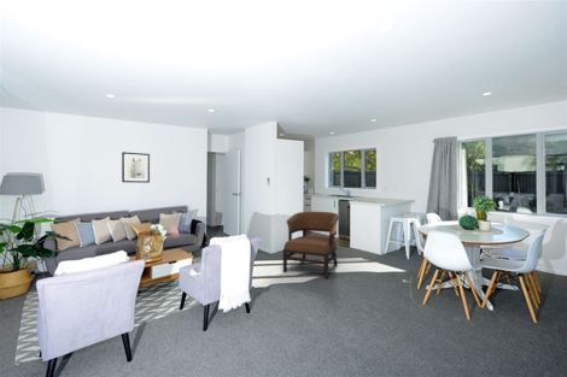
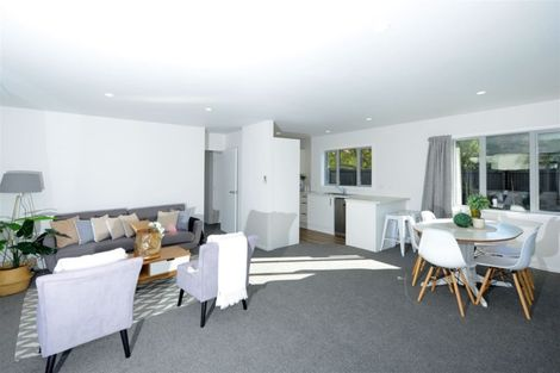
- wall art (135, 167)
- armchair (312, 240)
